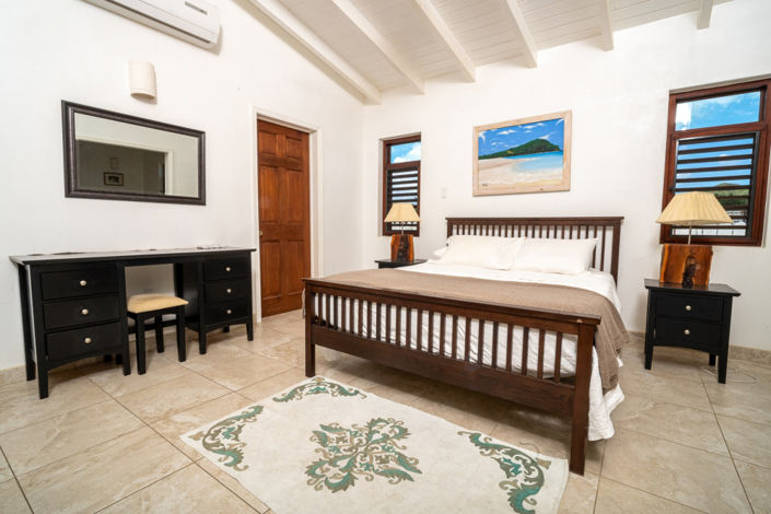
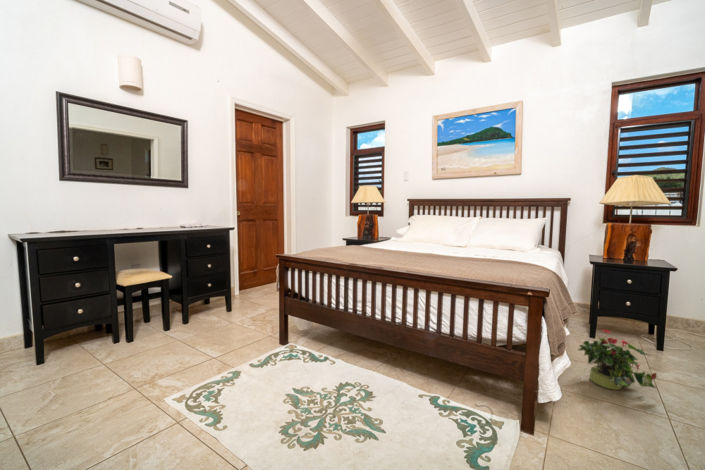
+ potted plant (615, 359)
